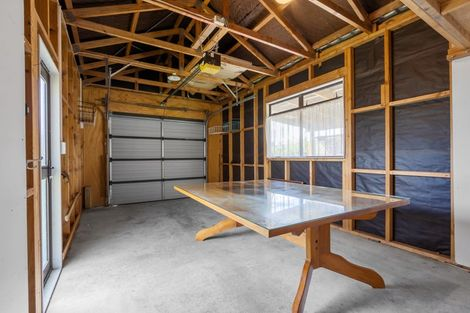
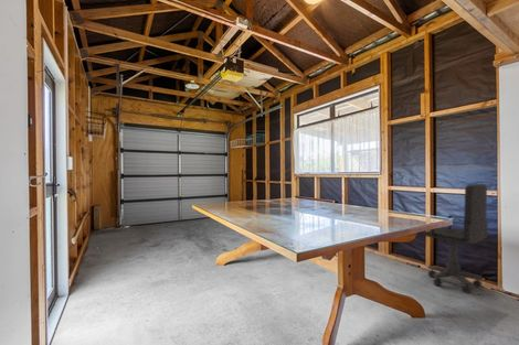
+ office chair (453, 233)
